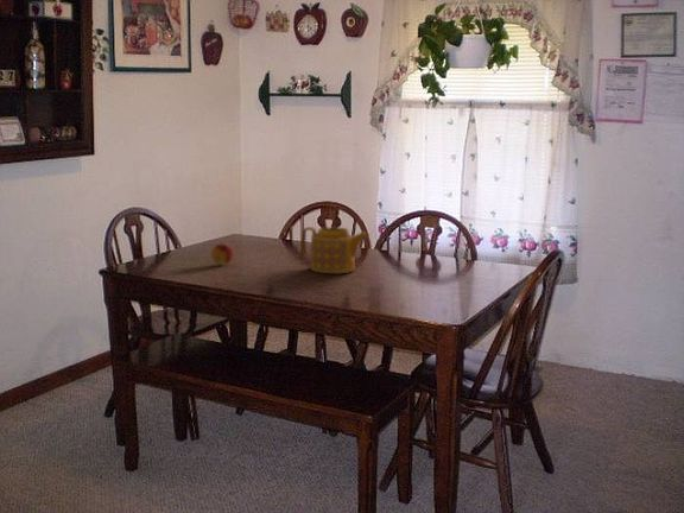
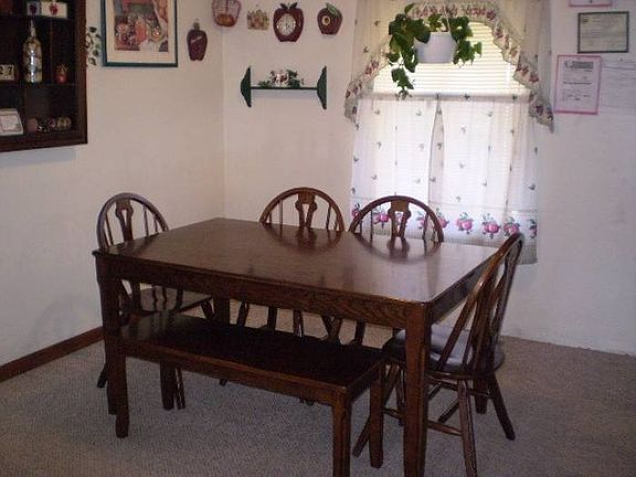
- teapot (334, 249)
- fruit (222, 254)
